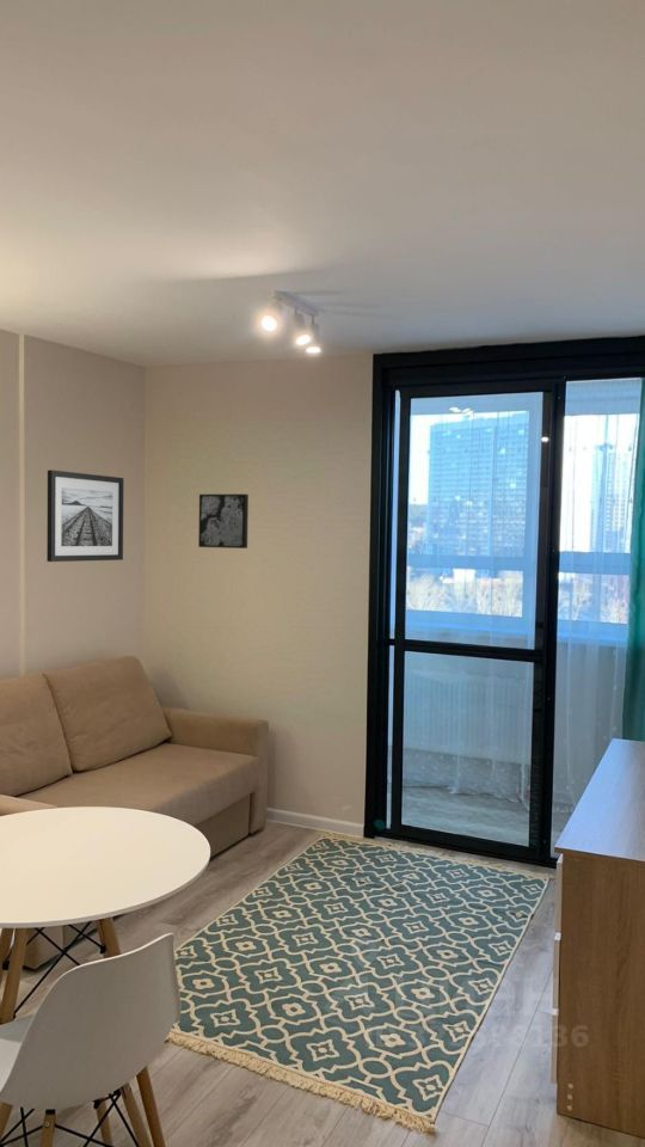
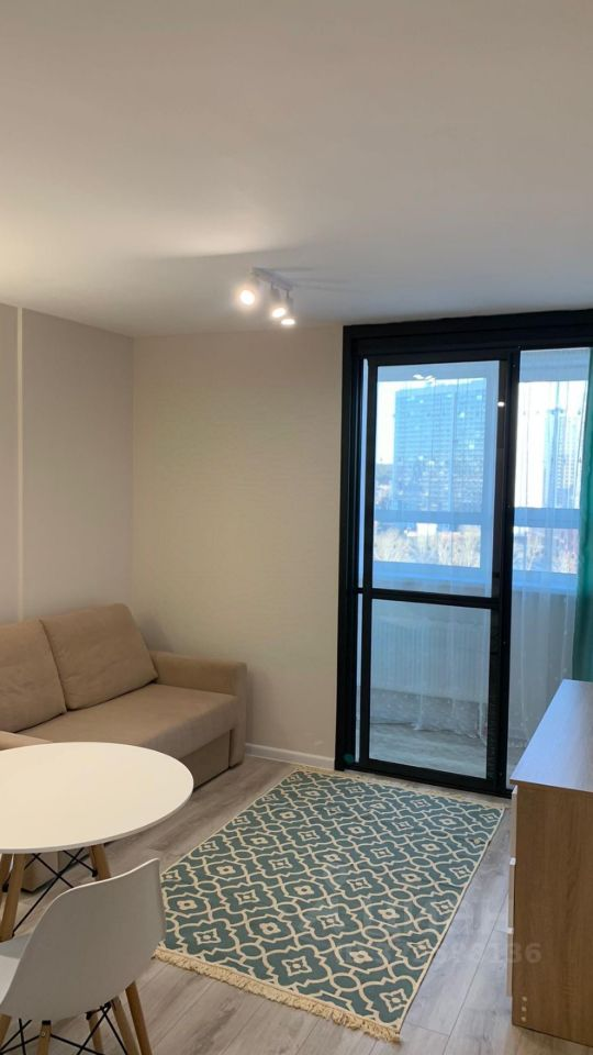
- wall art (87, 517)
- wall art (222, 521)
